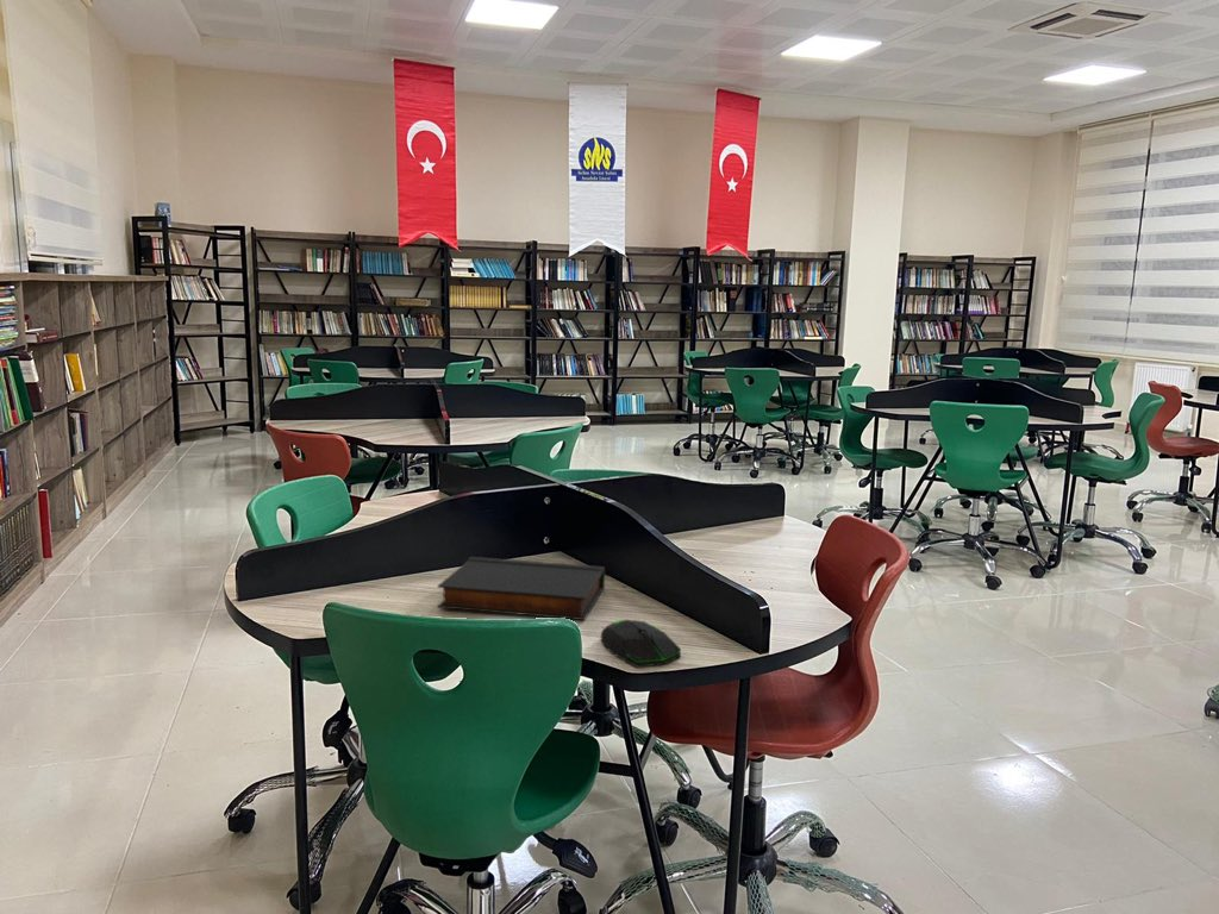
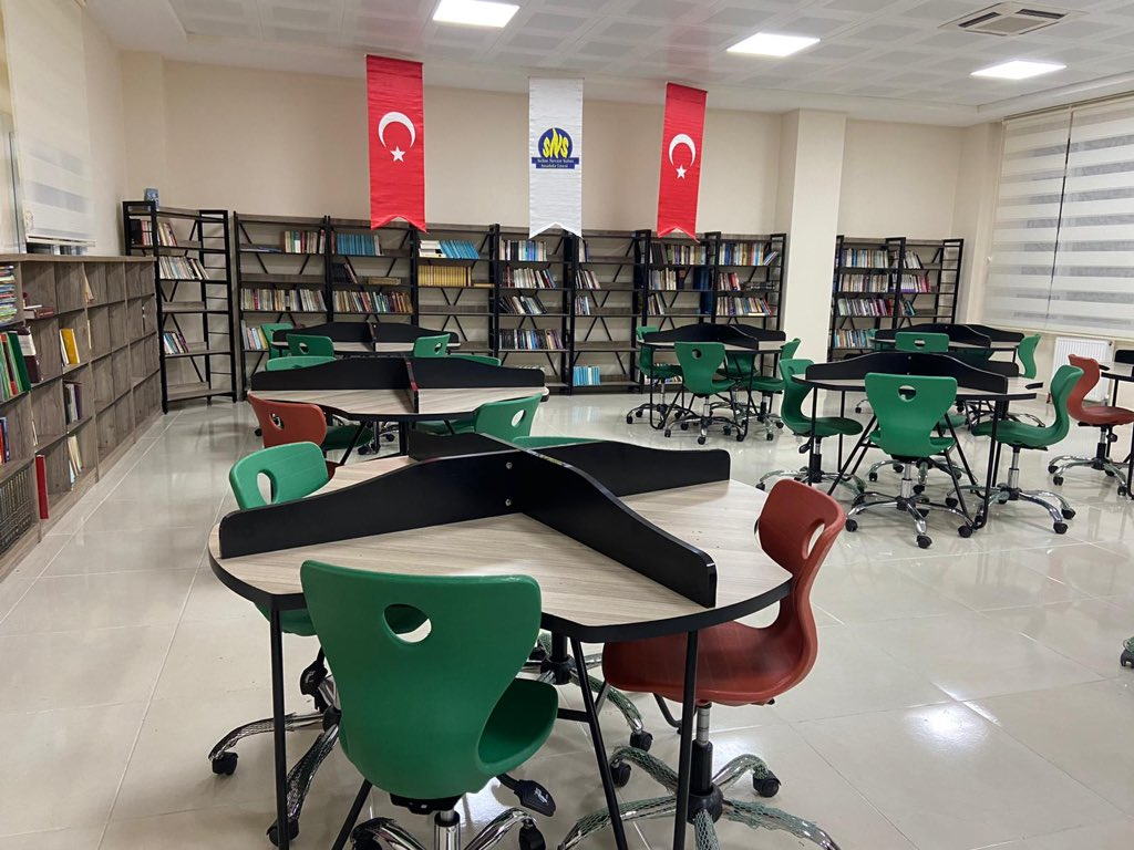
- computer mouse (639, 636)
- book (524, 586)
